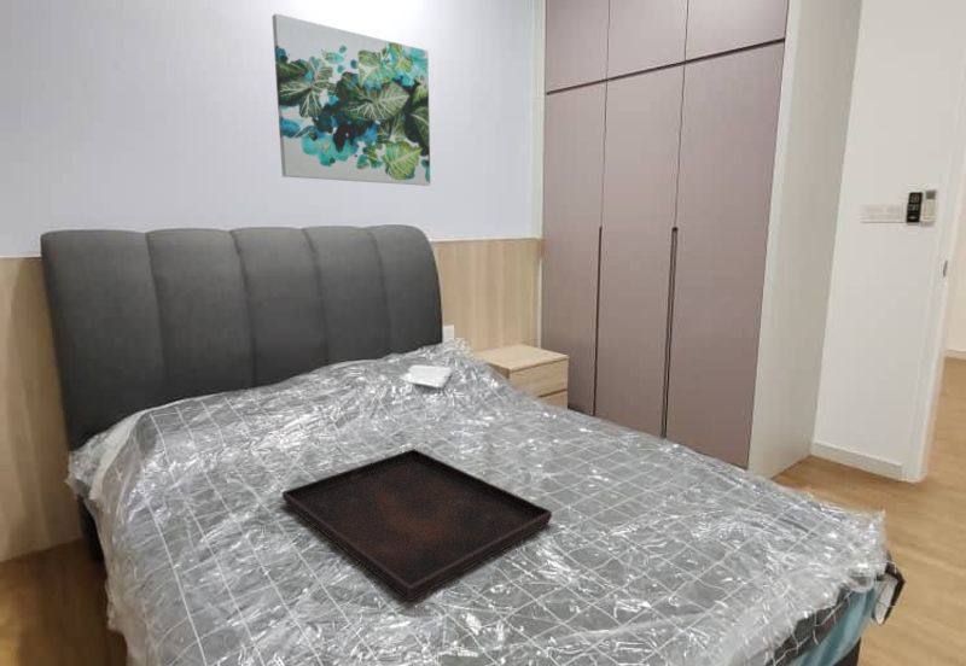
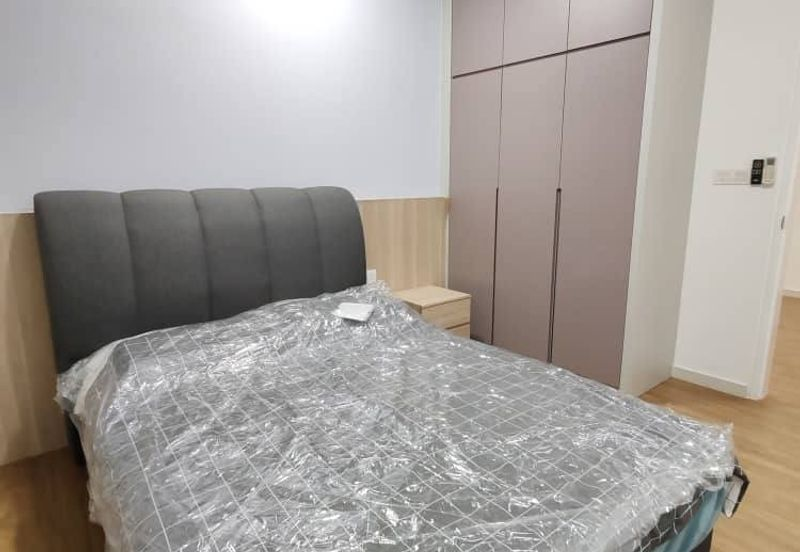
- serving tray (412, 508)
- wall art (359, 109)
